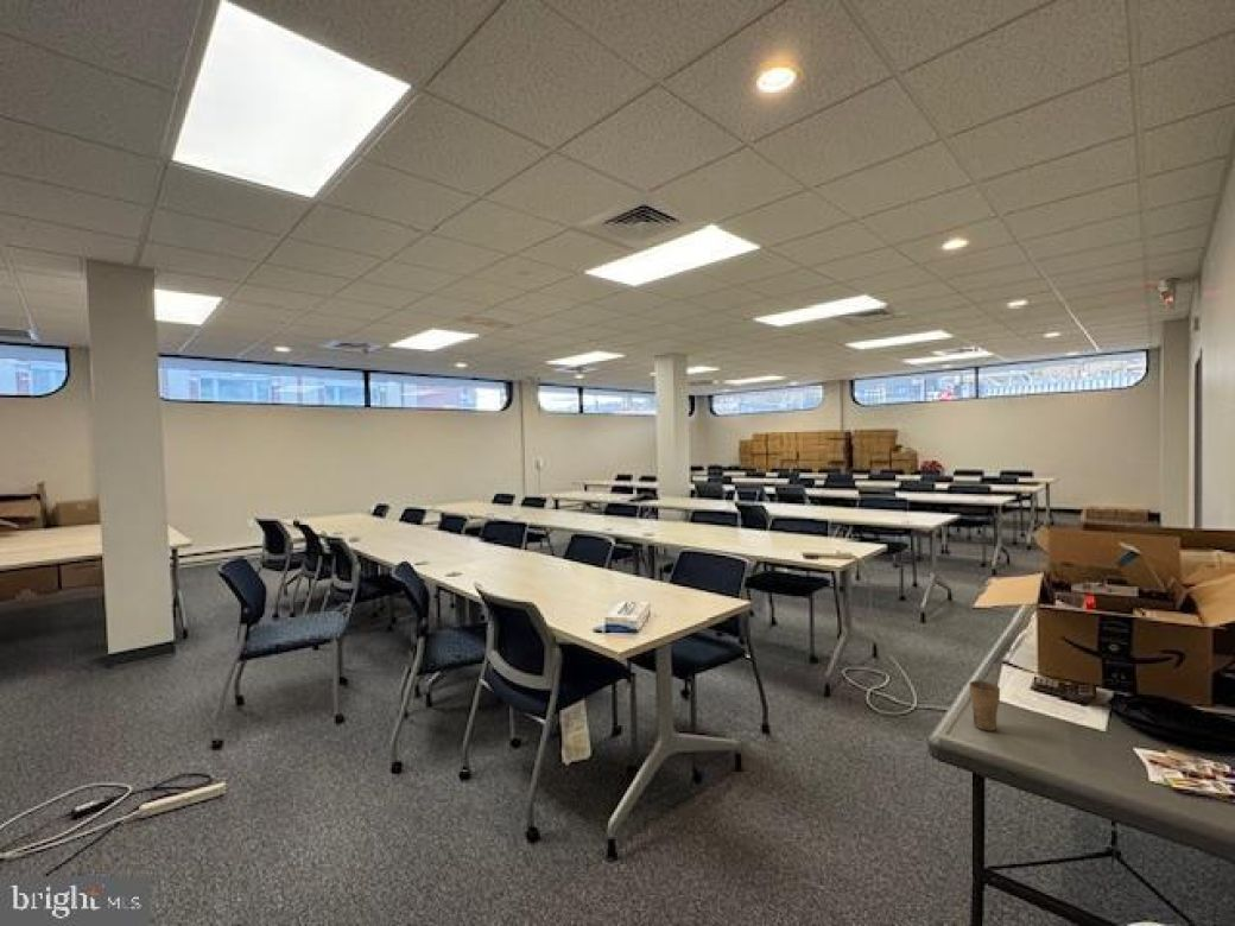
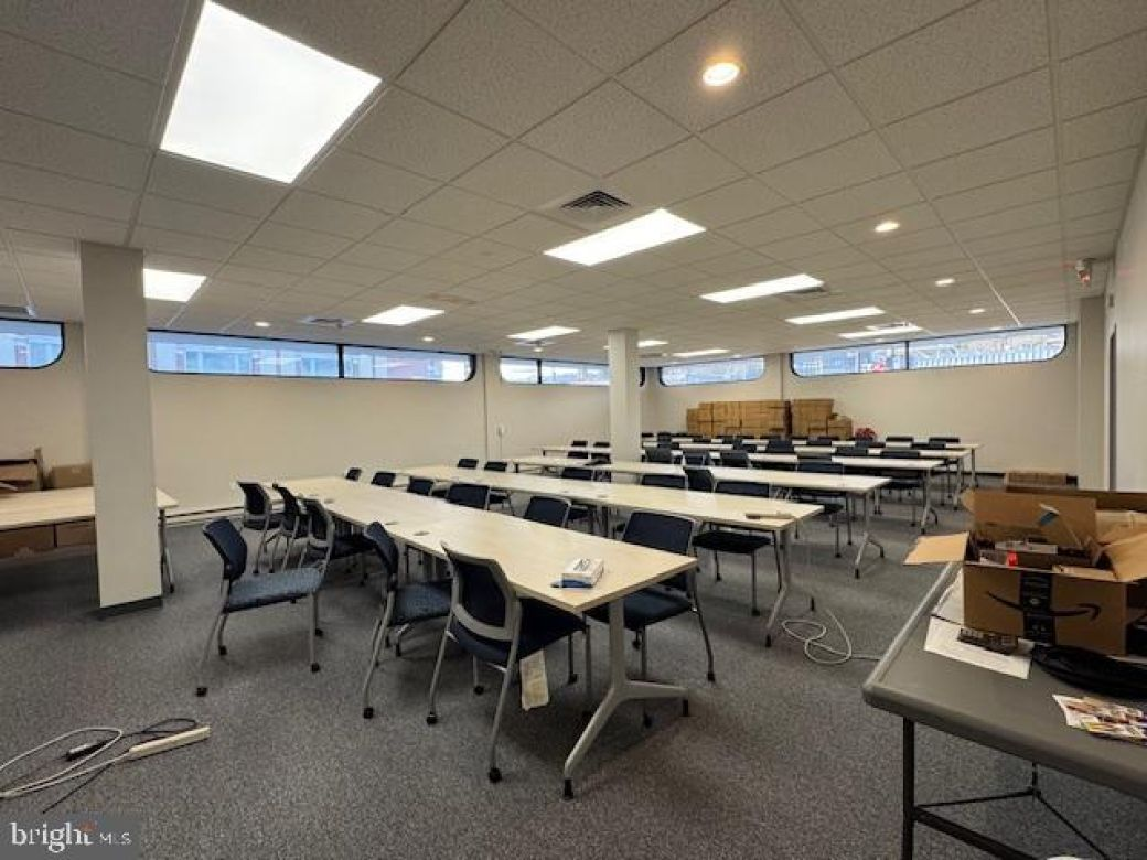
- cup (984, 700)
